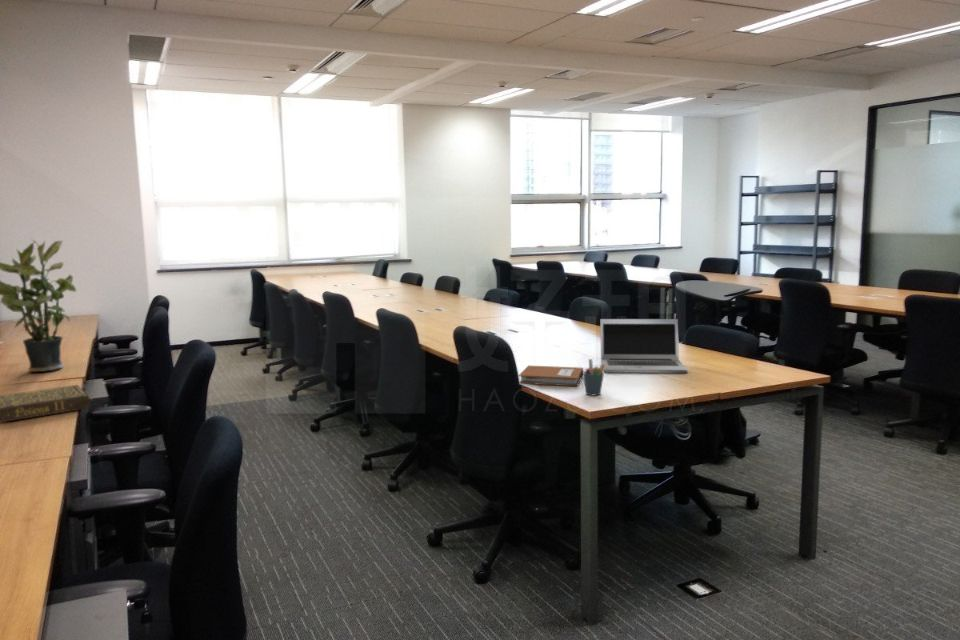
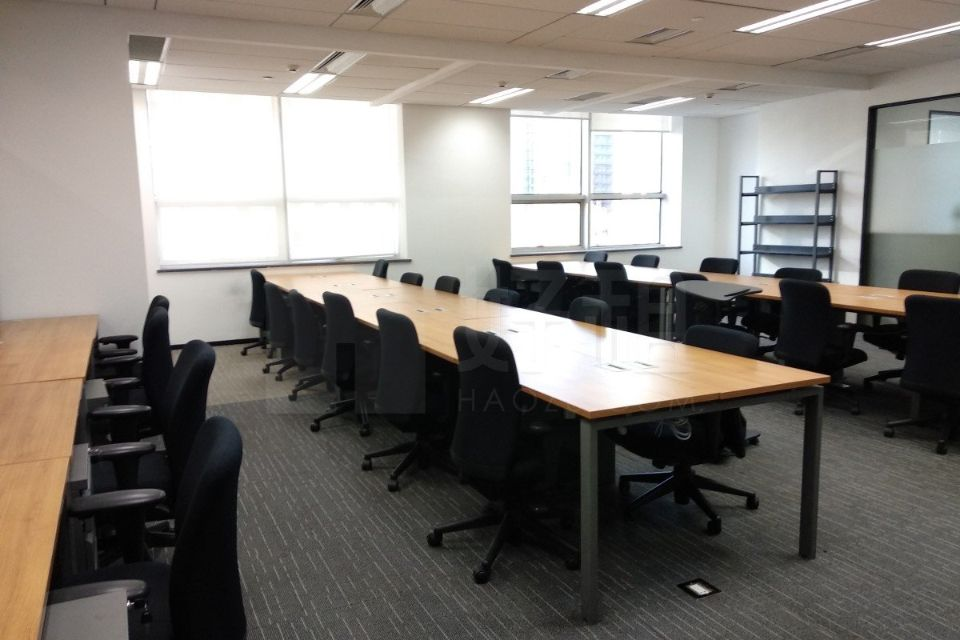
- pen holder (593, 377)
- book (39, 402)
- potted plant (34, 305)
- notebook (553, 375)
- laptop (641, 344)
